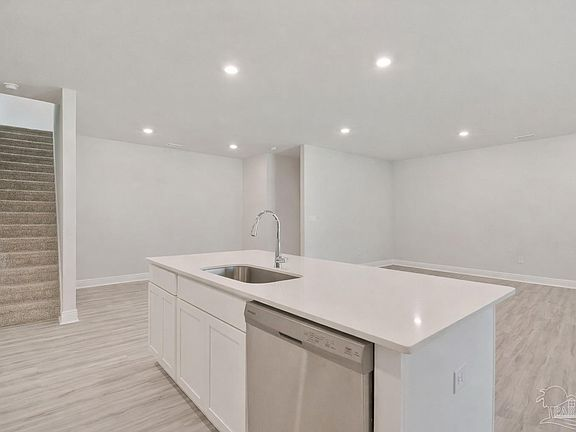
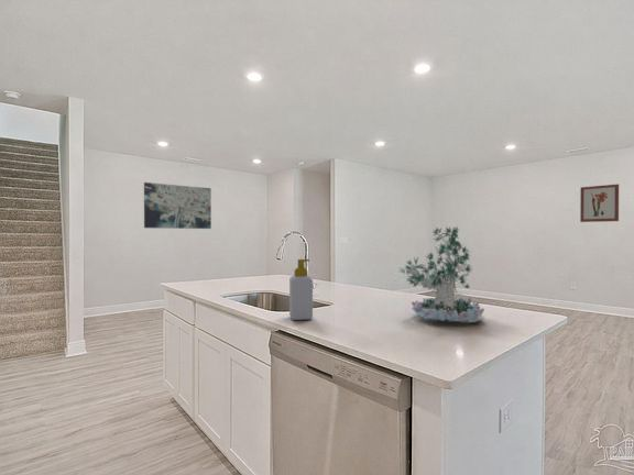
+ soap bottle (300, 288)
+ plant (444, 272)
+ wall art (179, 207)
+ wall art (599, 203)
